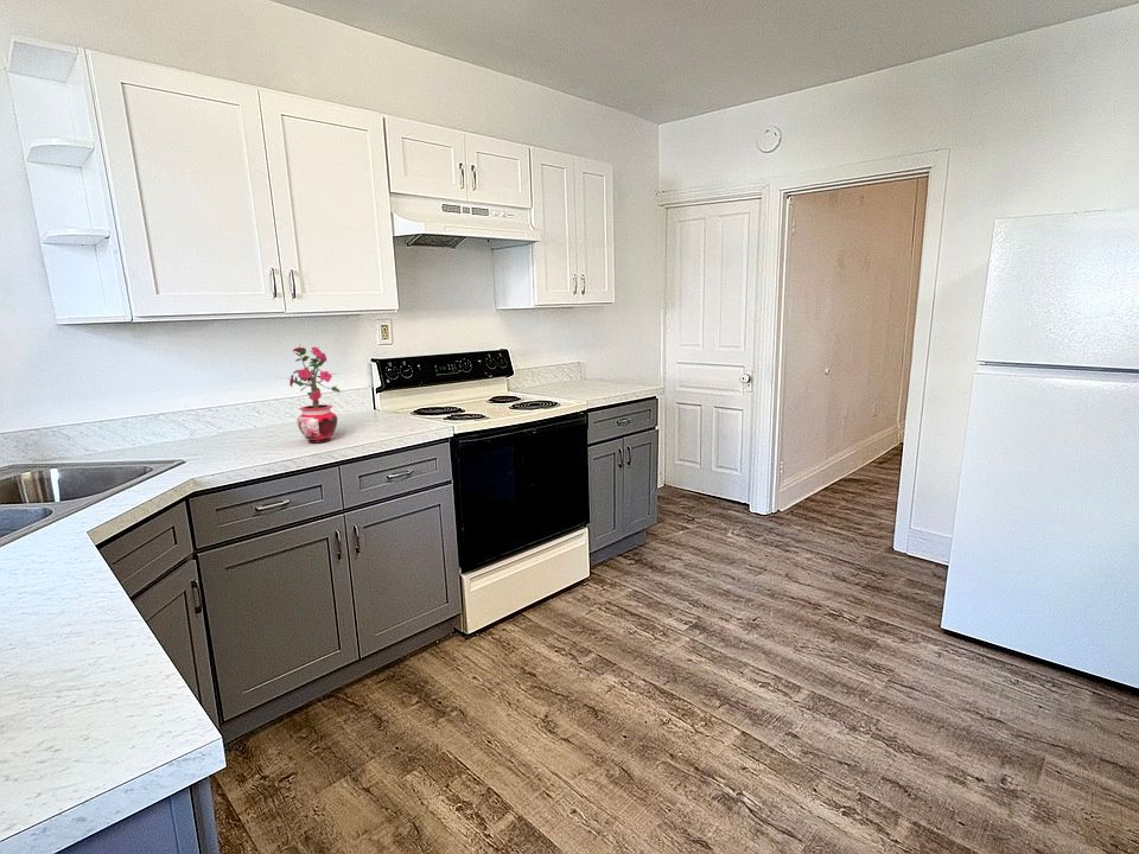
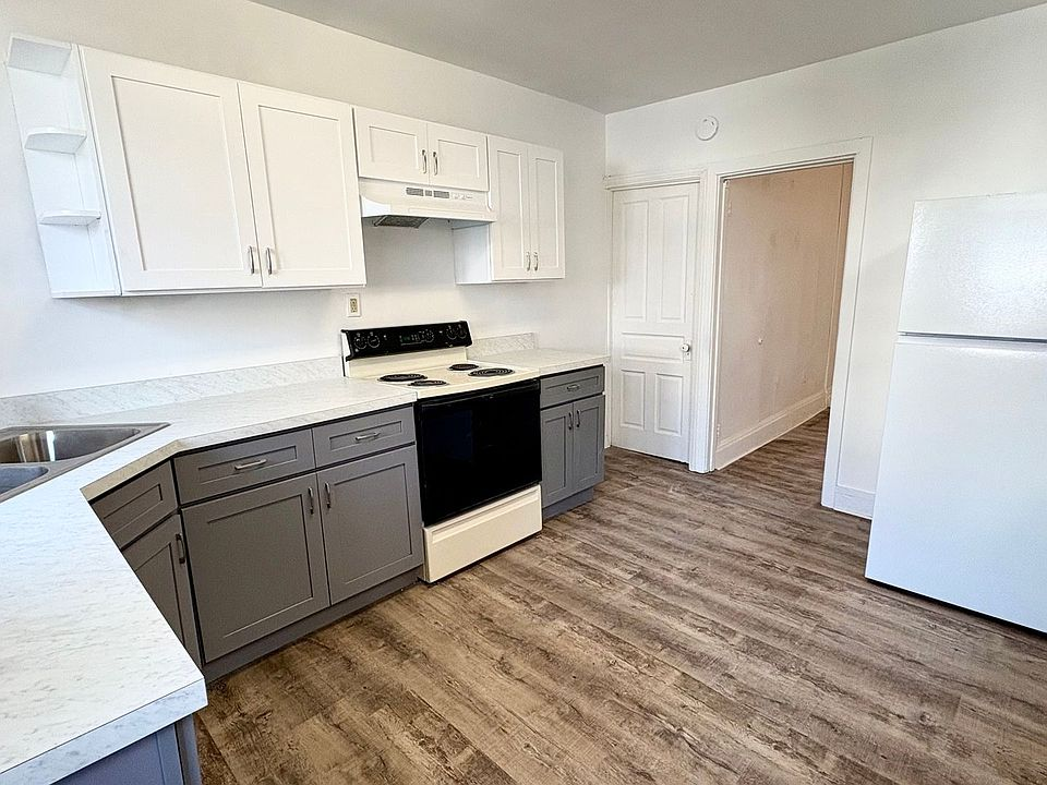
- potted plant (317, 393)
